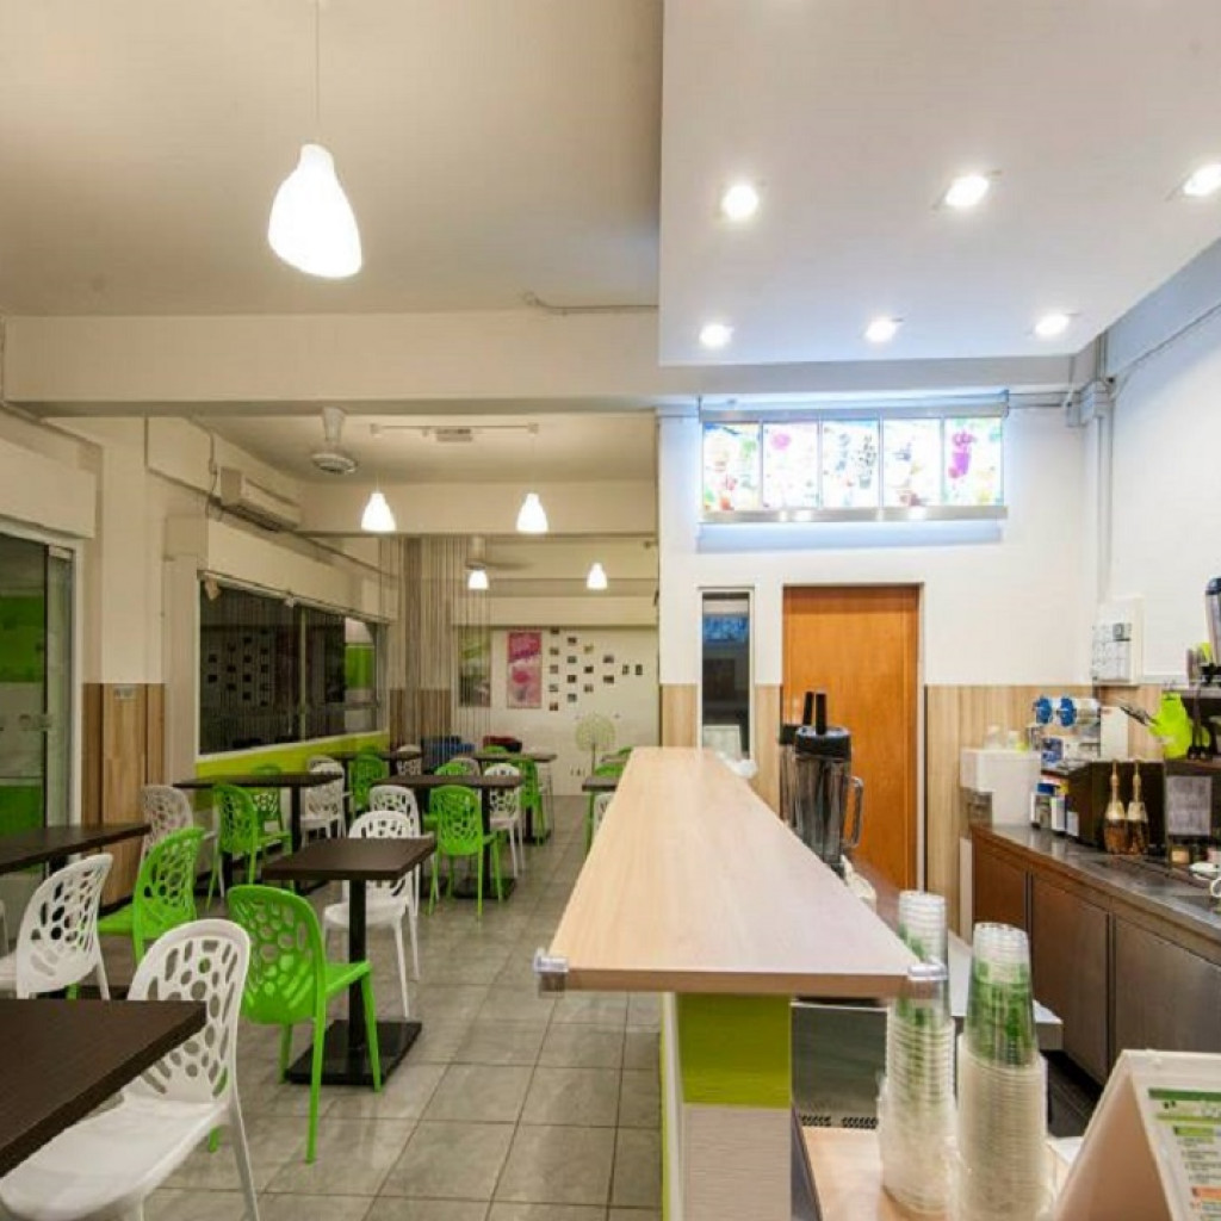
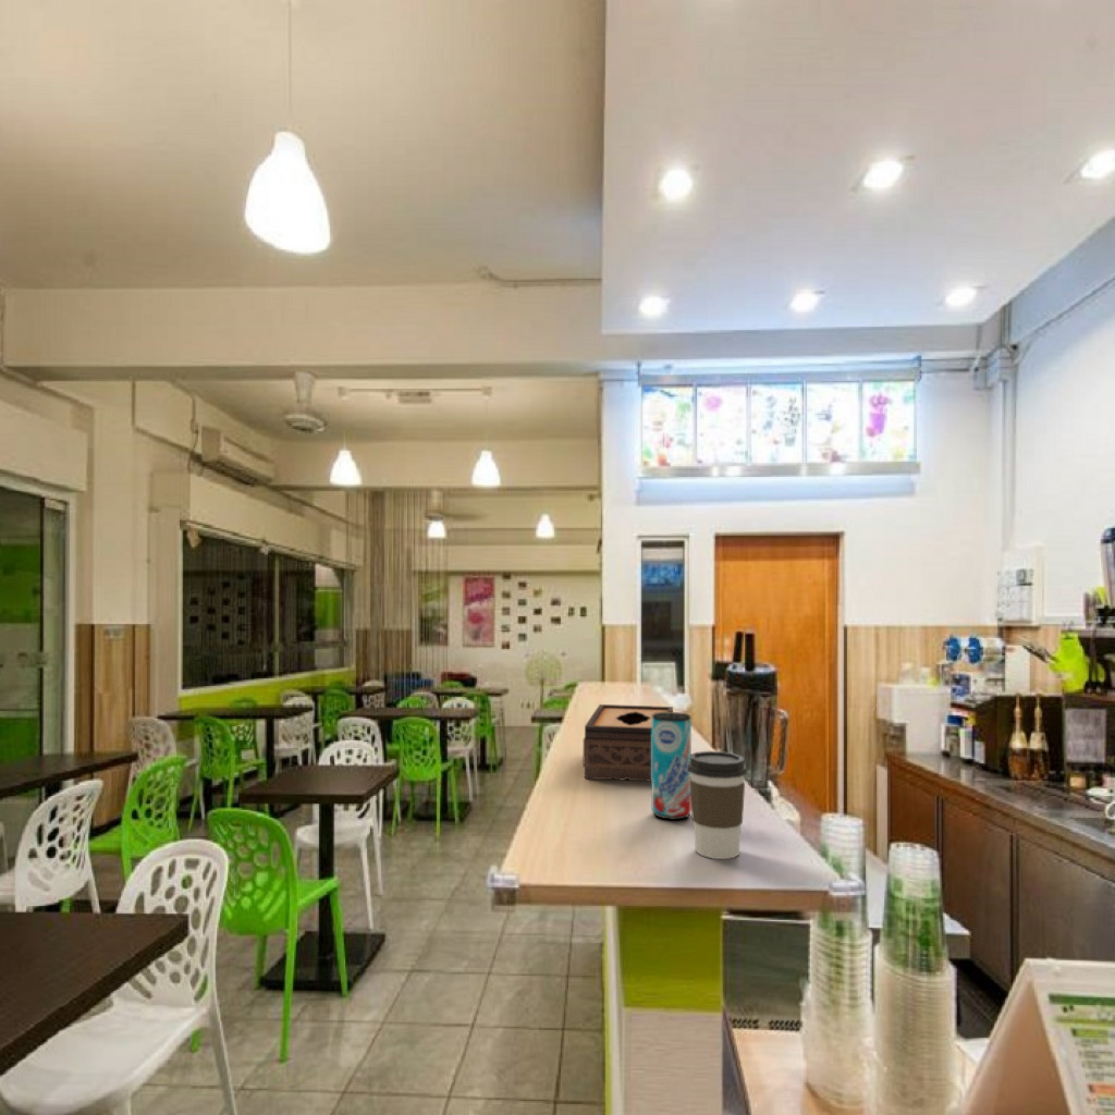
+ beverage can (671, 764)
+ tissue box (632, 740)
+ coffee cup (716, 804)
